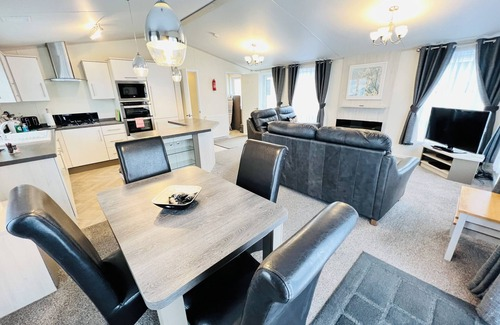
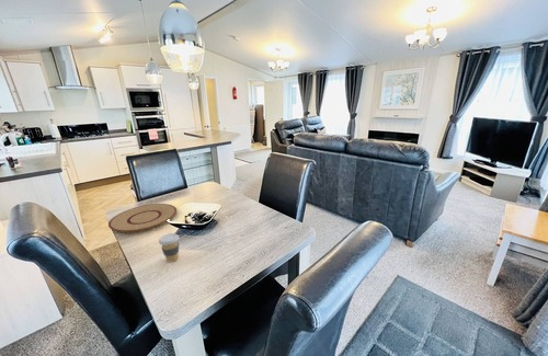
+ plate (145, 217)
+ coffee cup (170, 248)
